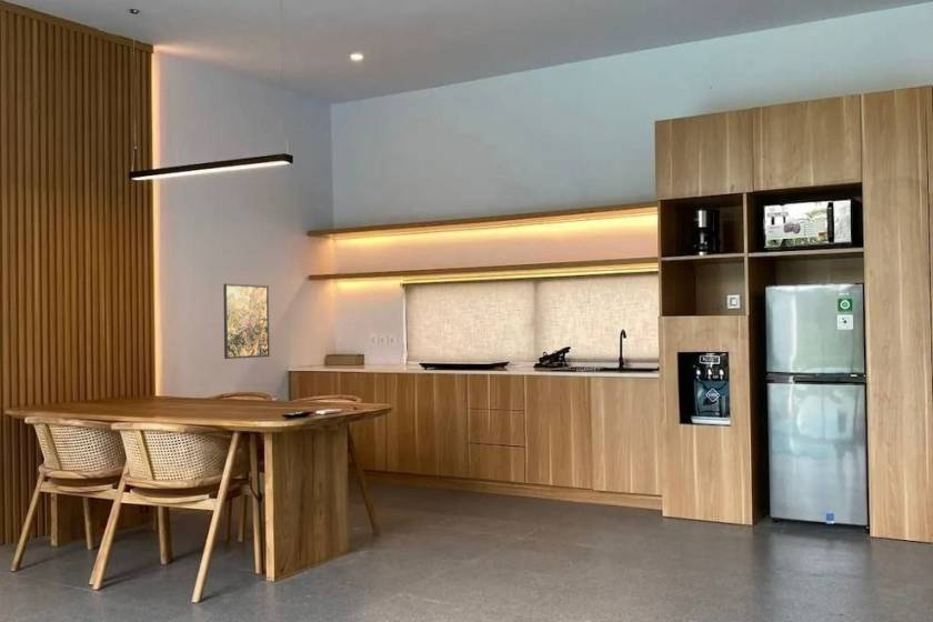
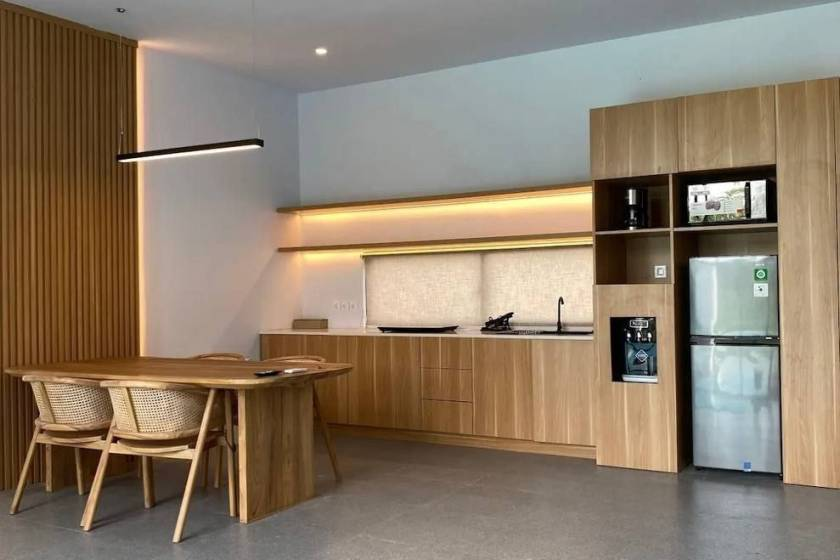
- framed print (247, 321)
